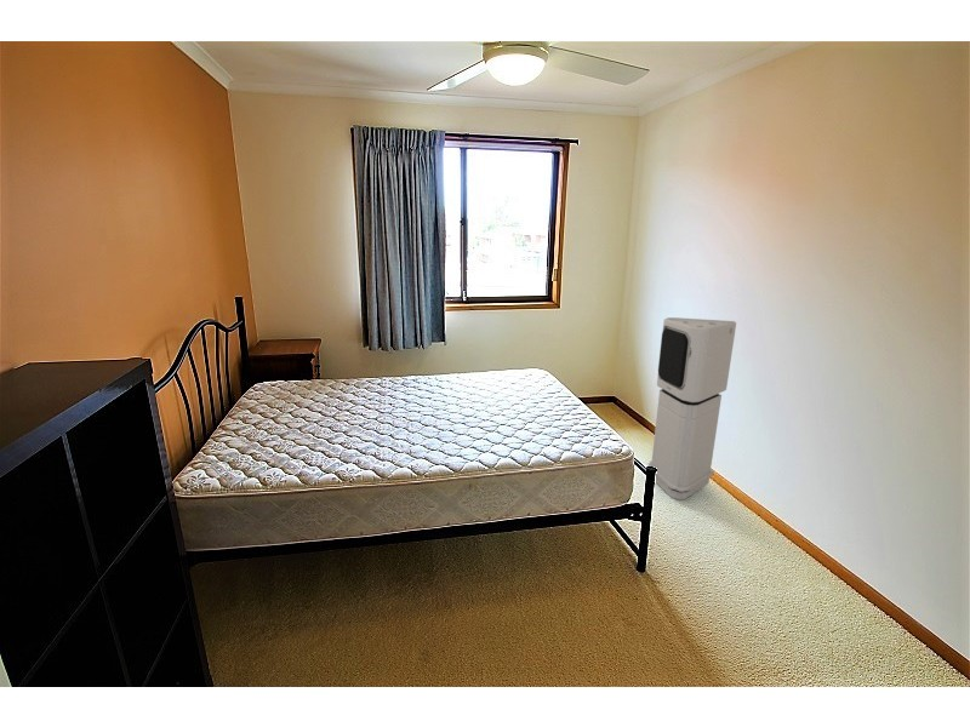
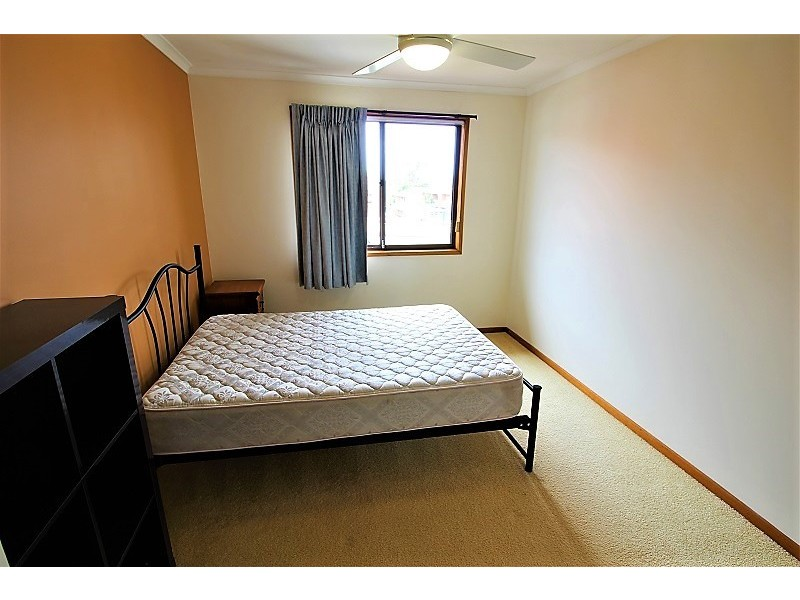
- air purifier (694, 407)
